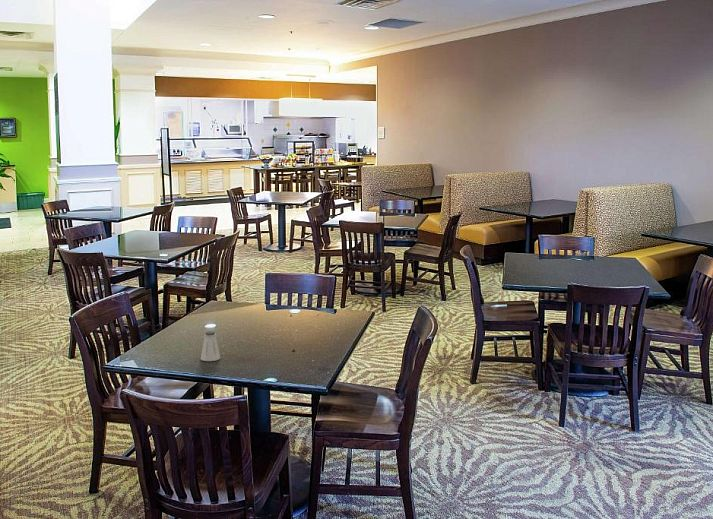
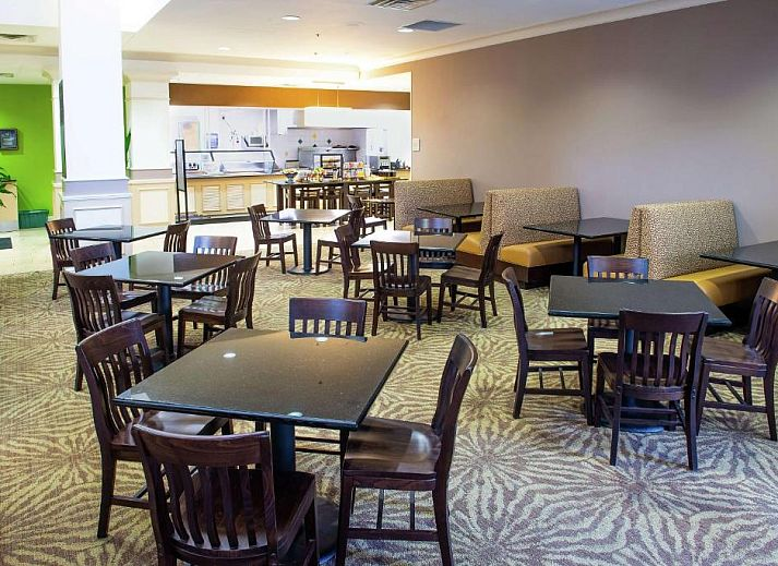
- saltshaker (210, 345)
